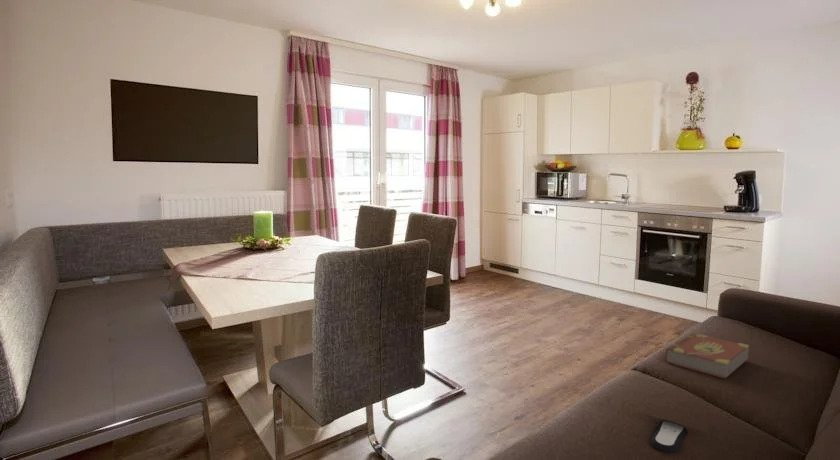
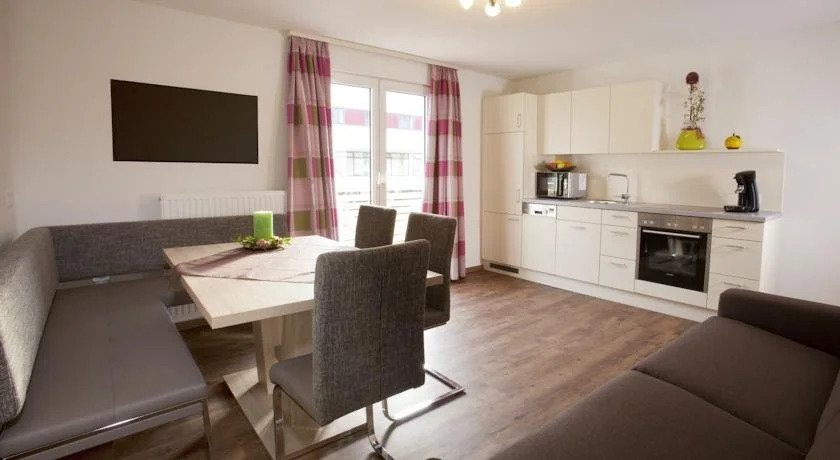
- book (707, 344)
- remote control (668, 435)
